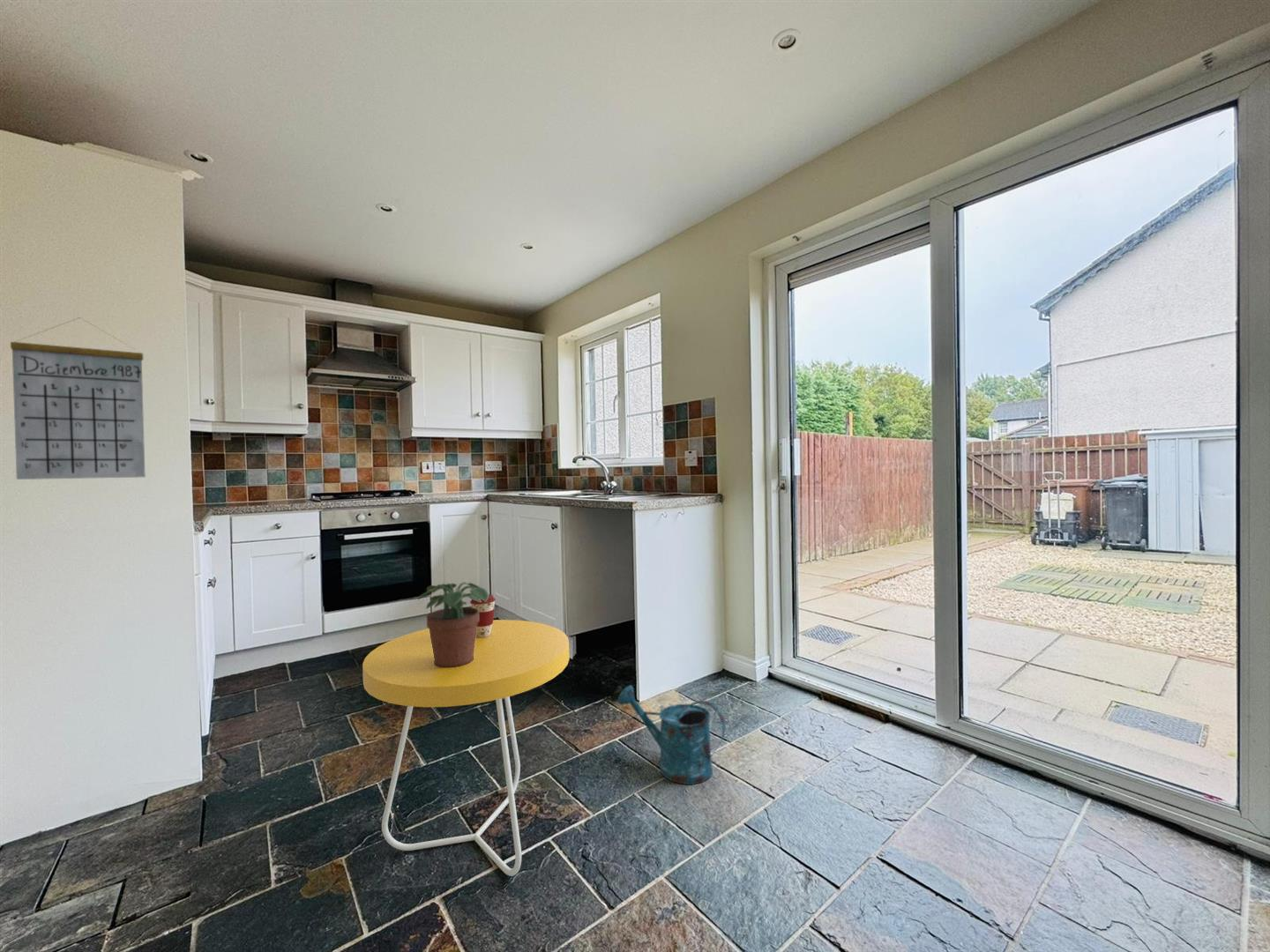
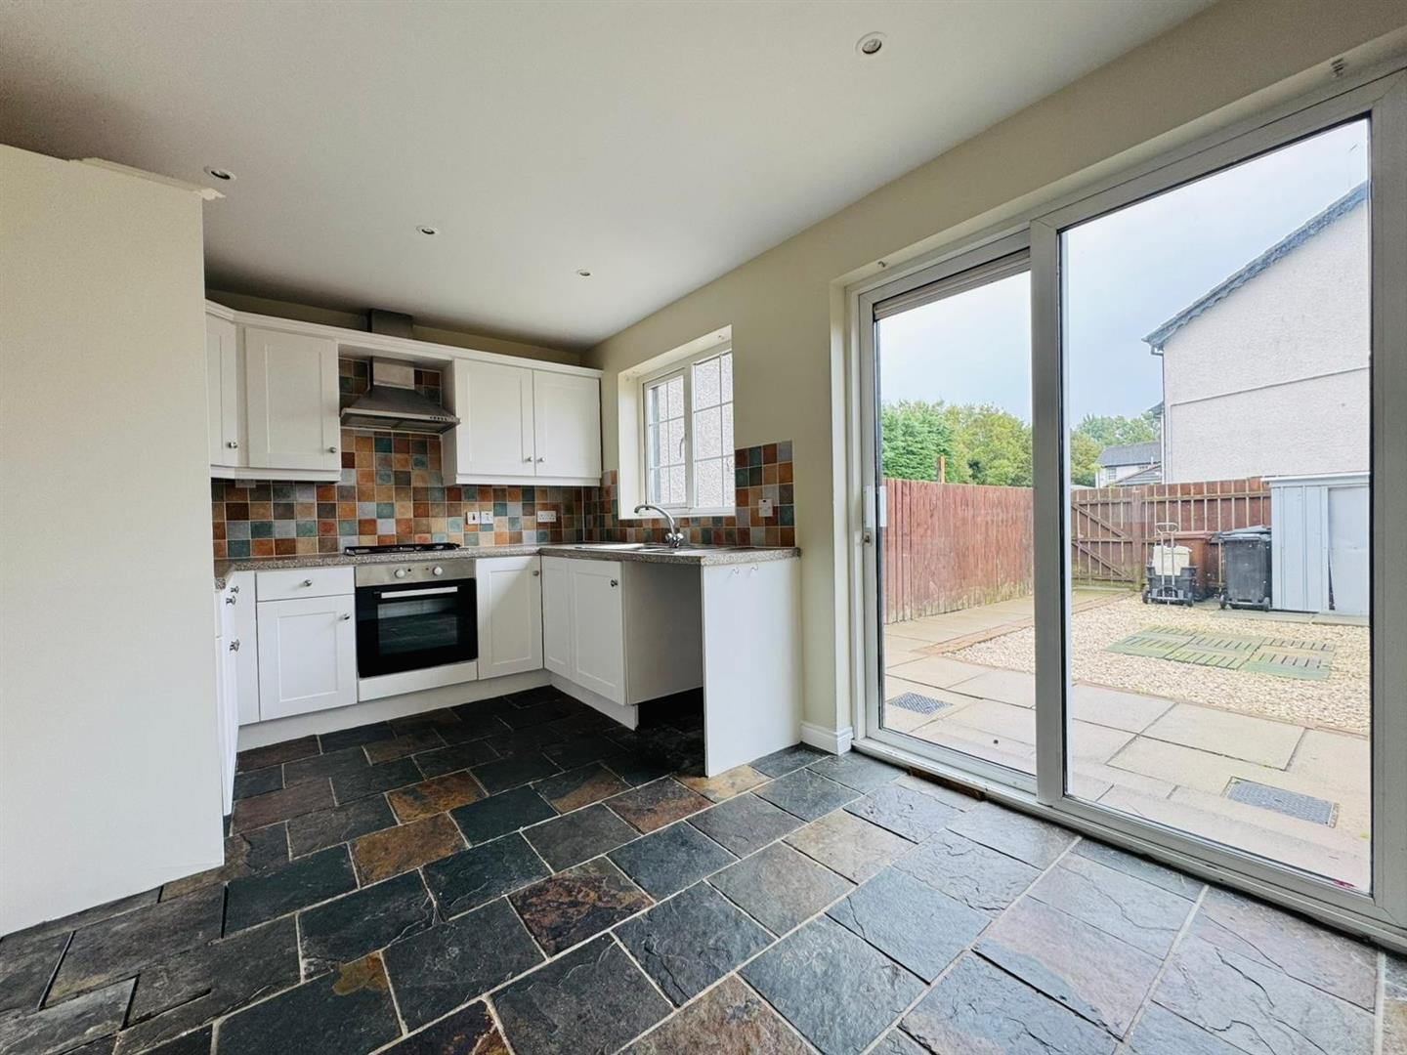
- calendar (82, 398)
- coffee cup (482, 615)
- watering can (669, 729)
- potted plant (456, 621)
- side table (501, 742)
